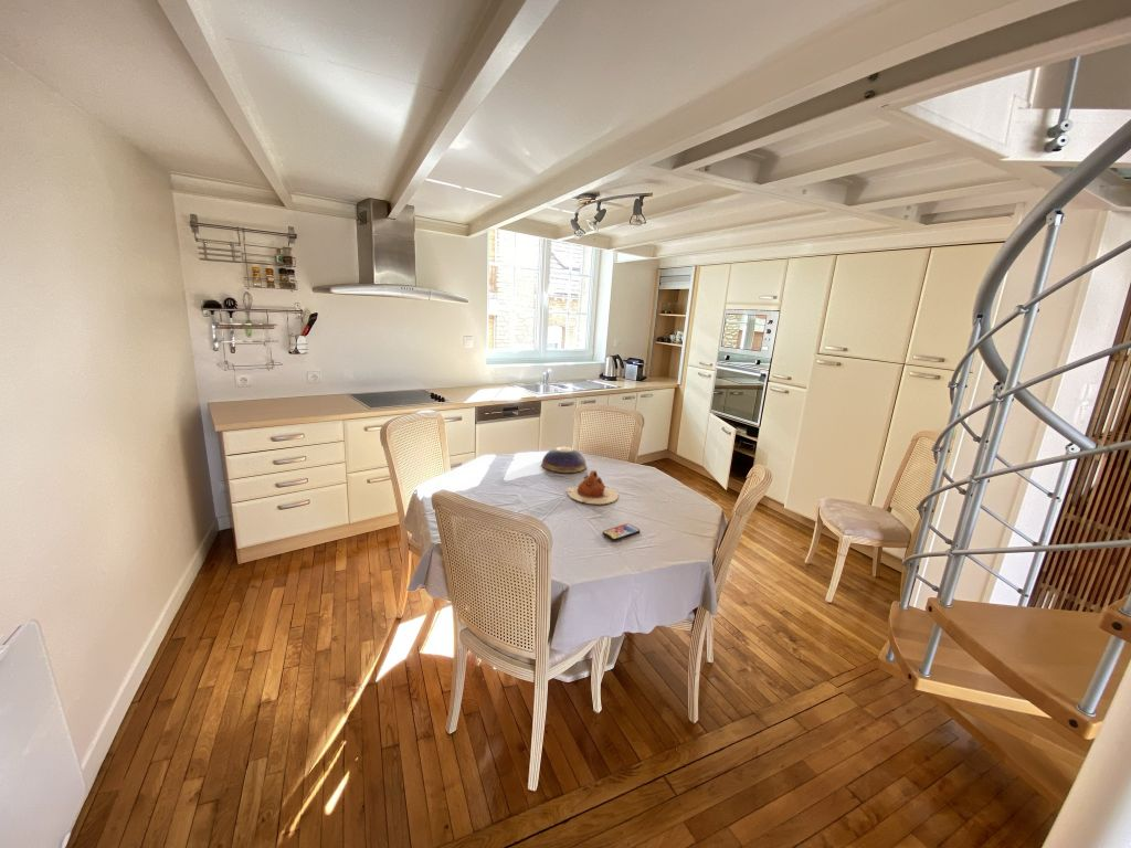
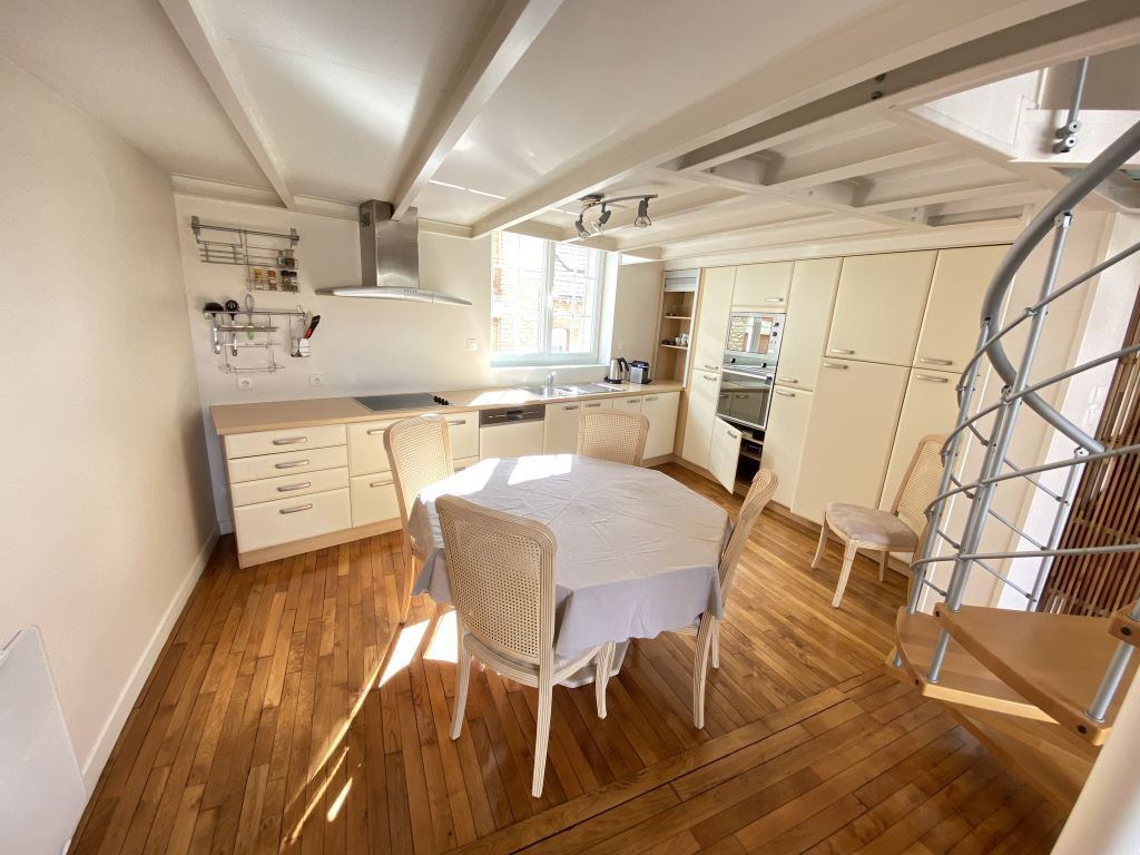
- decorative bowl (564, 456)
- smartphone (621, 531)
- teapot (593, 481)
